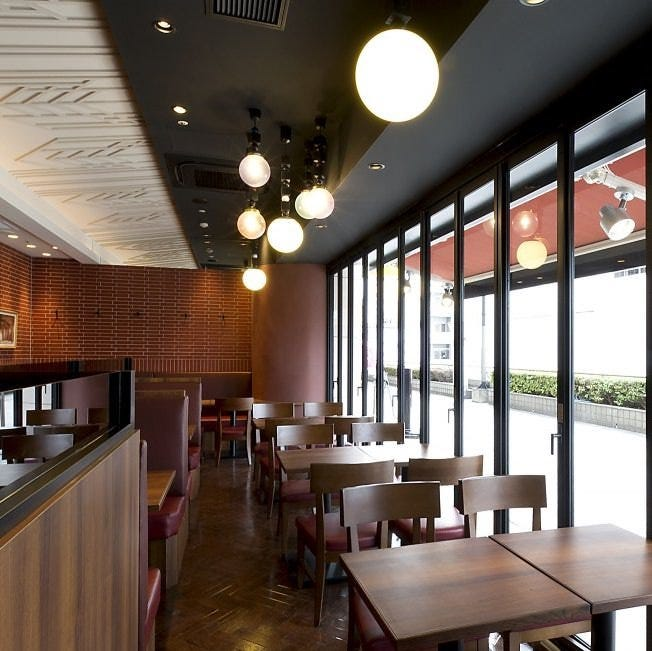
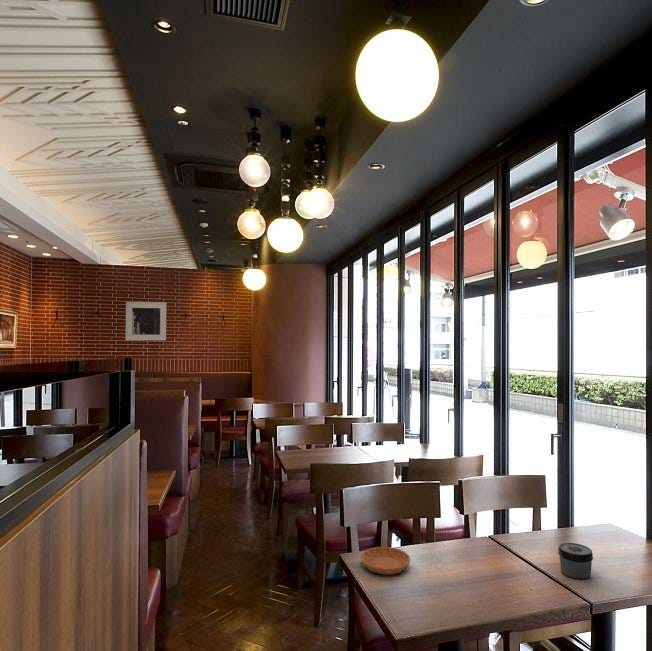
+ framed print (146, 321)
+ saucer (385, 561)
+ jar (575, 560)
